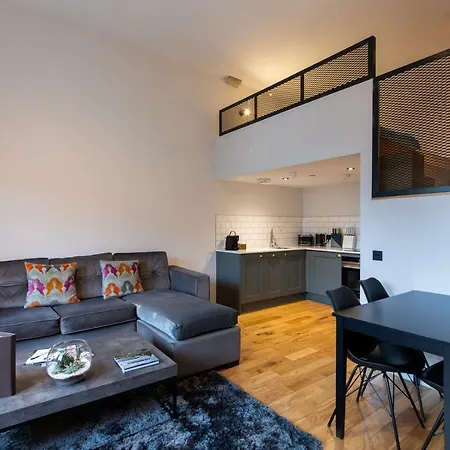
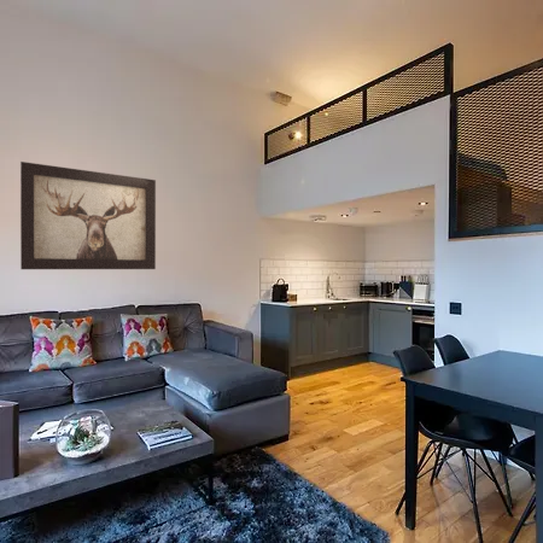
+ wall art (94, 220)
